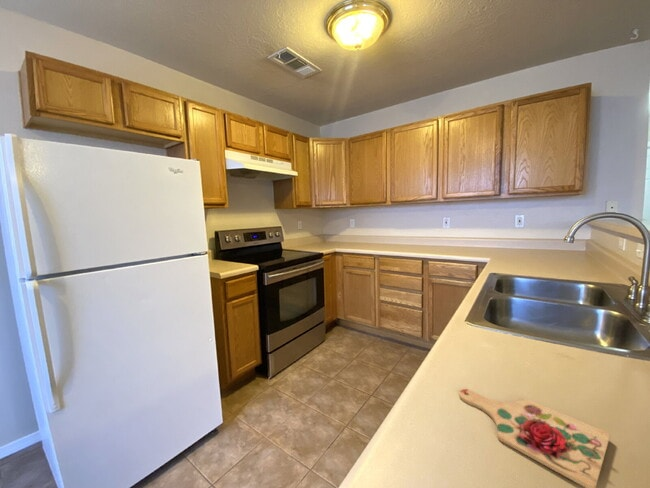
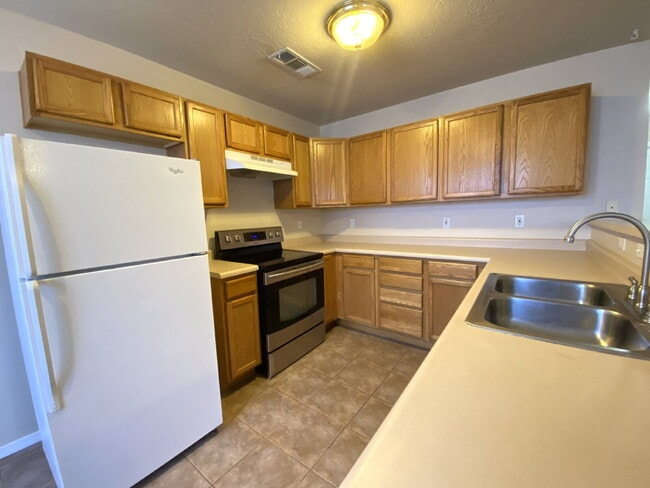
- cutting board (519, 415)
